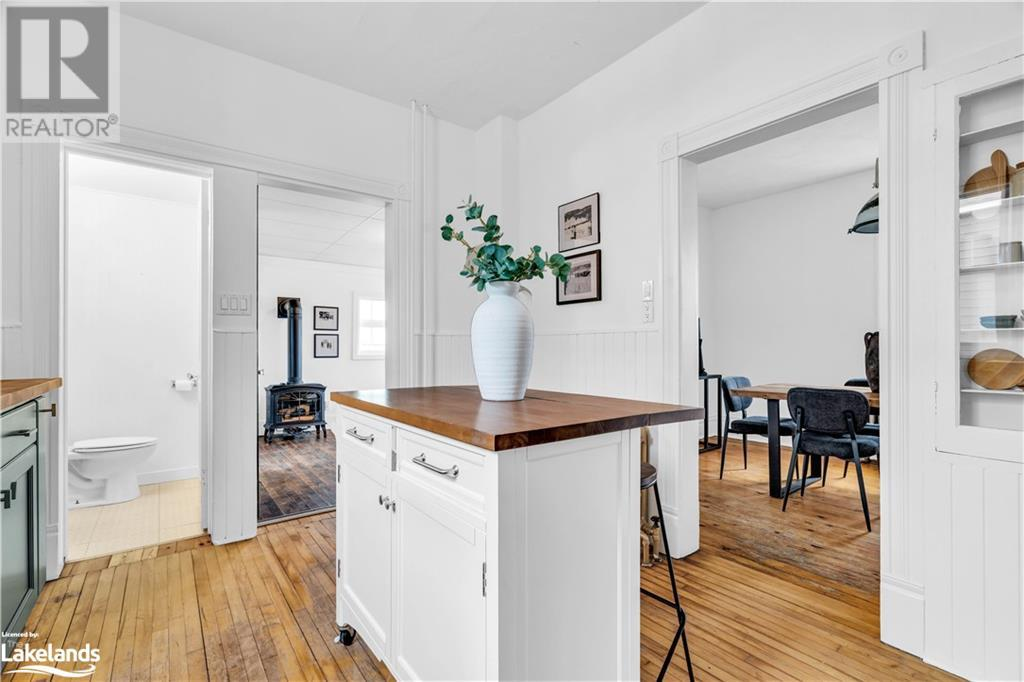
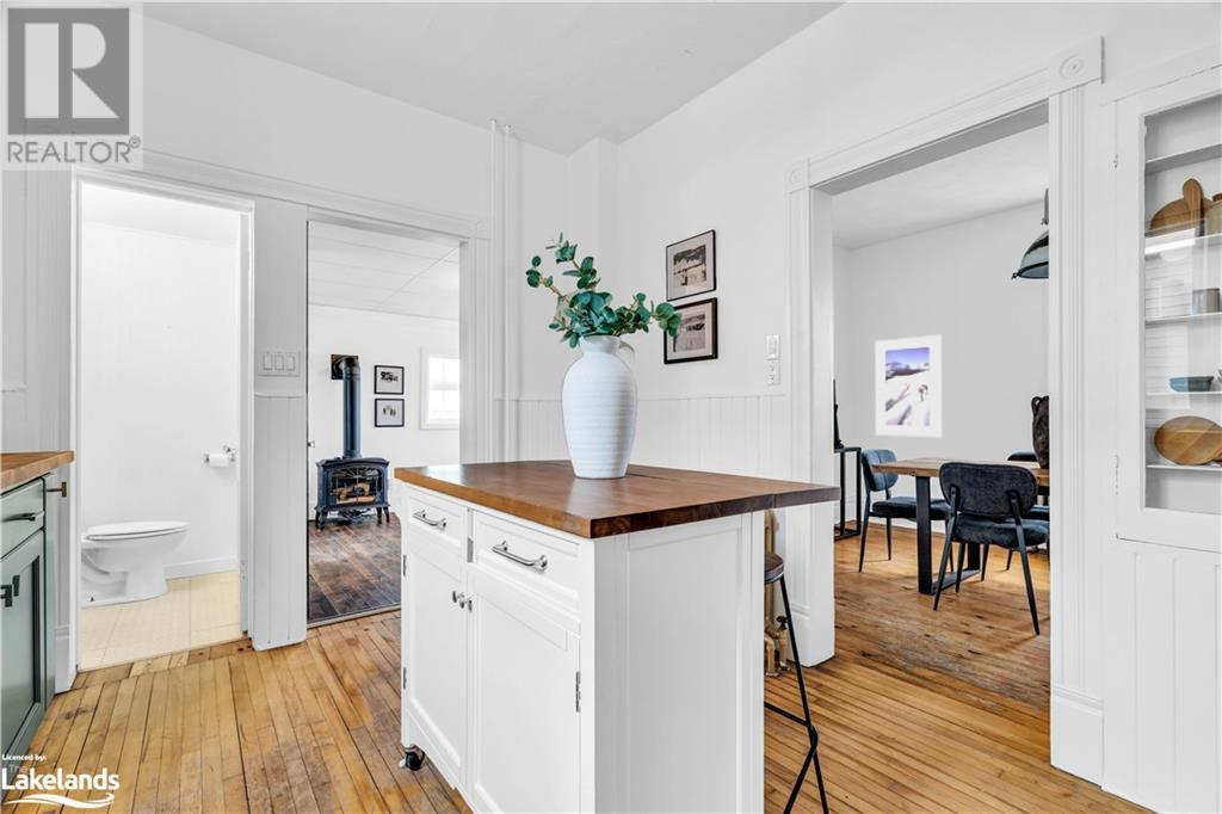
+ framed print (907, 387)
